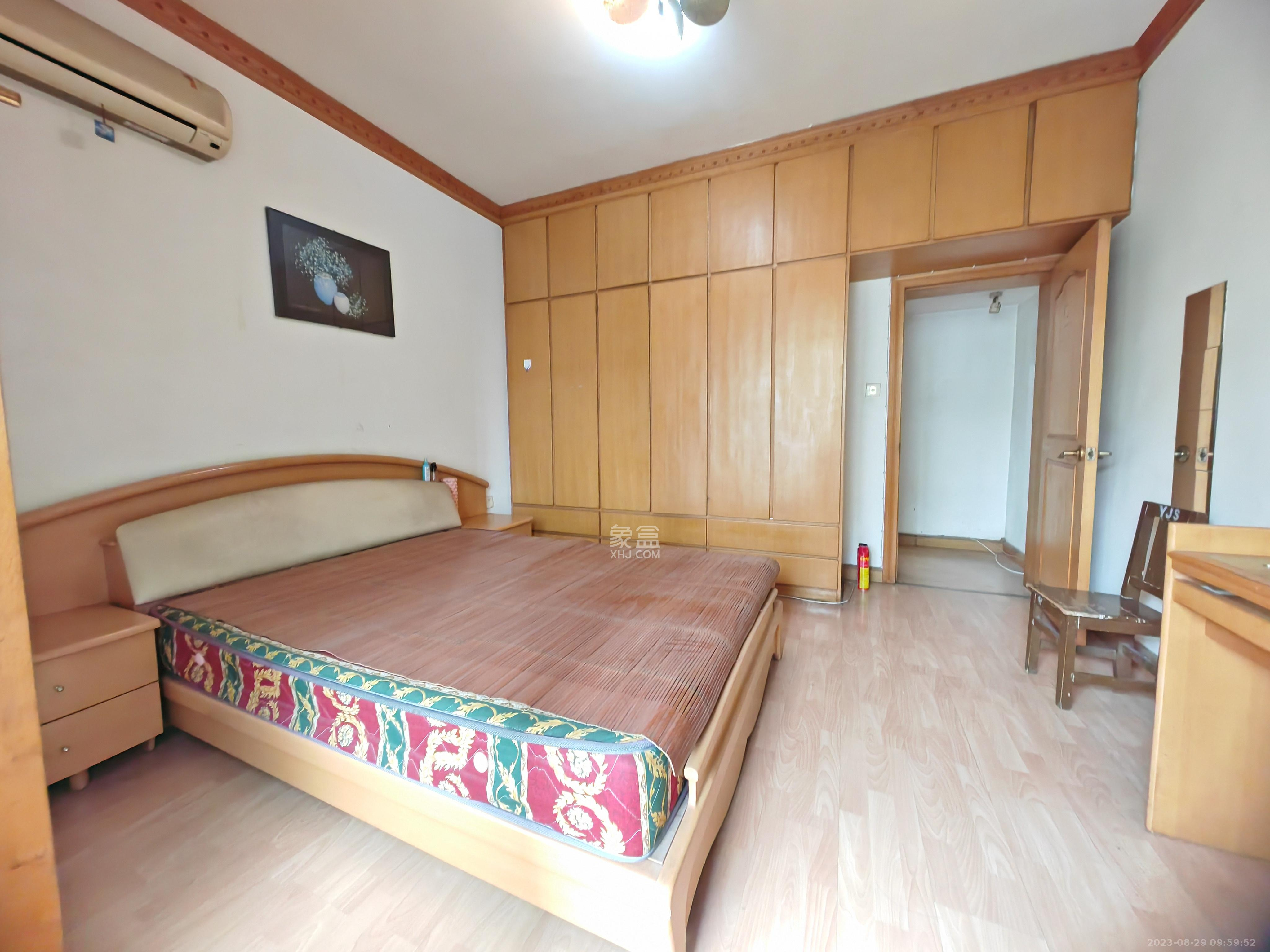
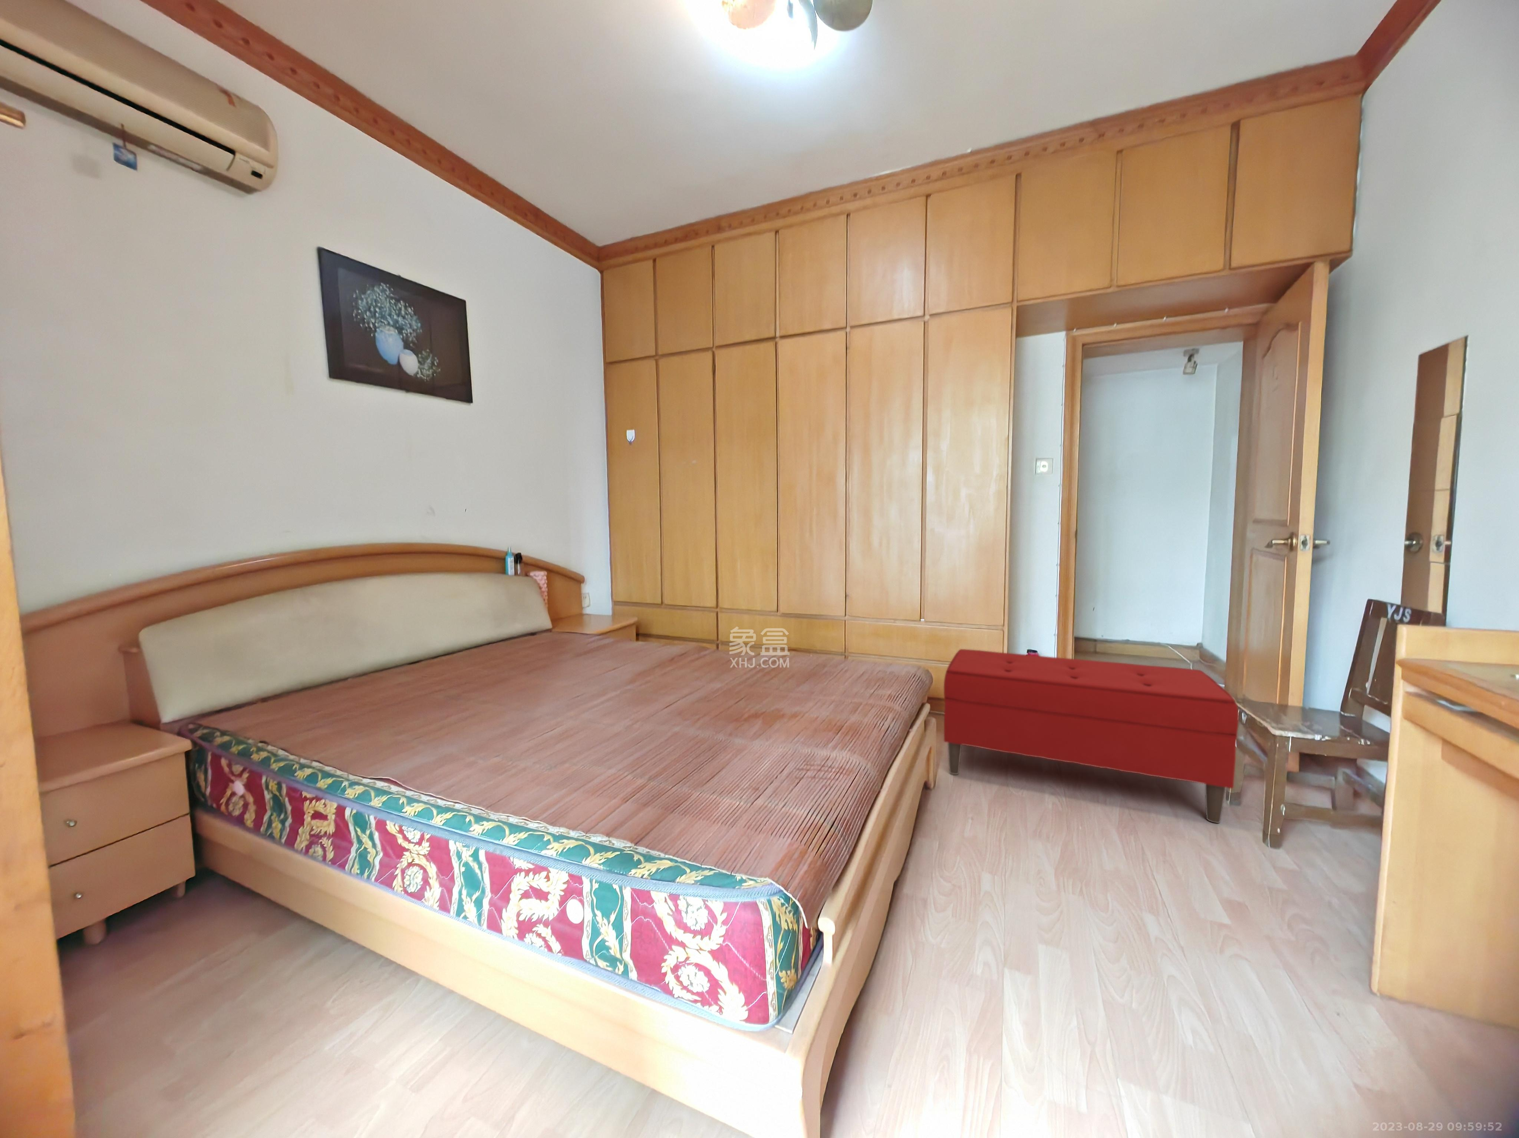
+ bench (1070, 723)
